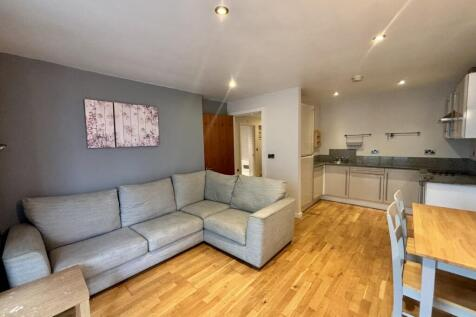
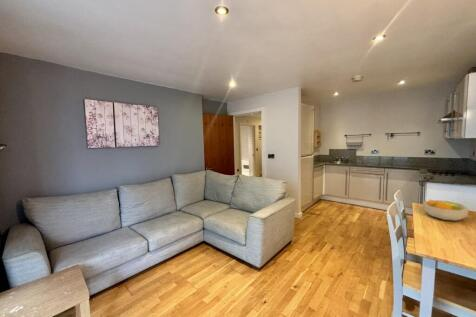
+ fruit bowl (444, 207)
